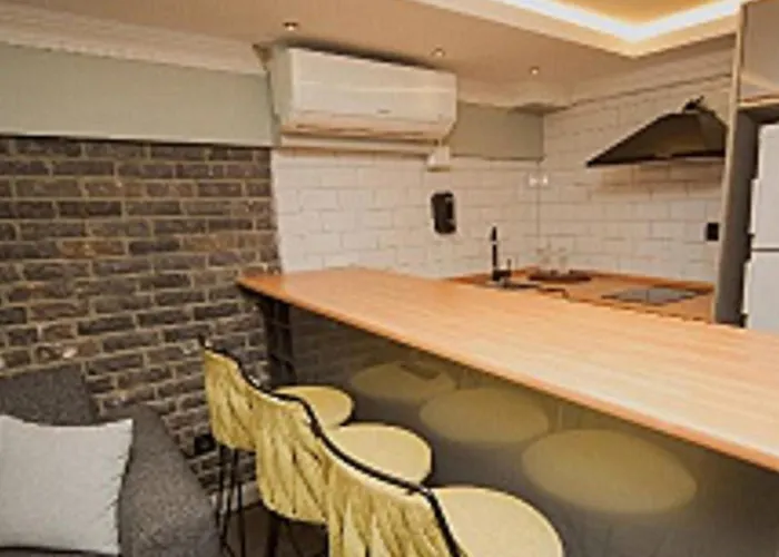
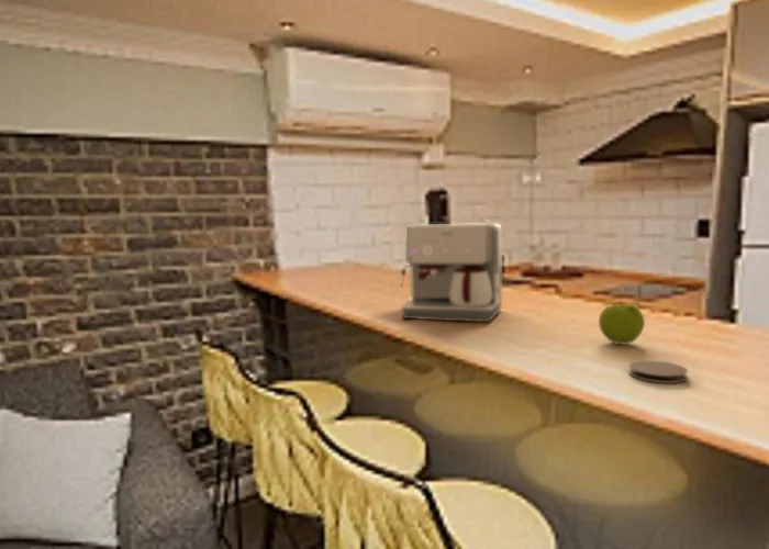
+ fruit (621, 322)
+ coffee maker (450, 269)
+ coaster (657, 371)
